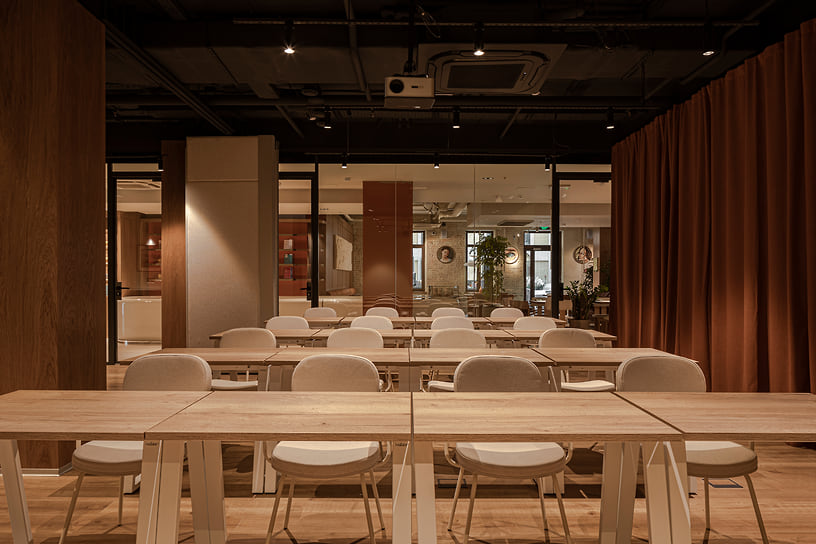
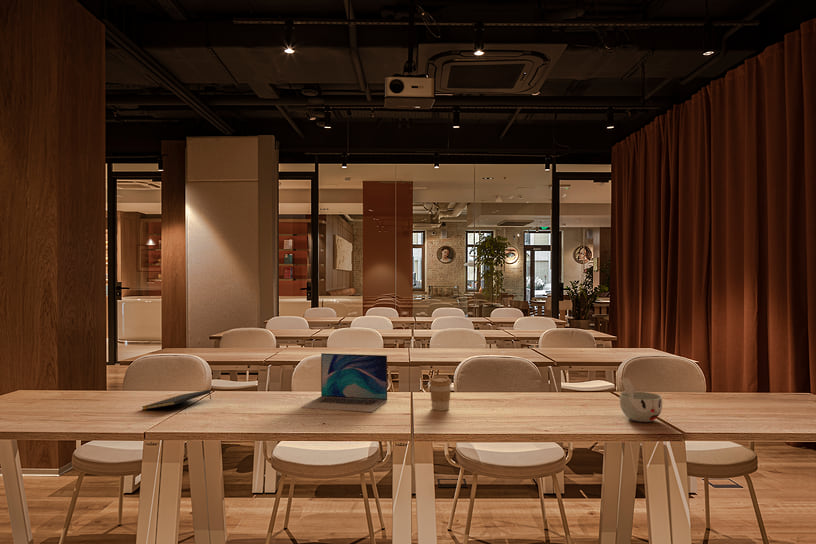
+ cup (637, 398)
+ coffee cup (440, 393)
+ notepad (177, 399)
+ laptop (345, 380)
